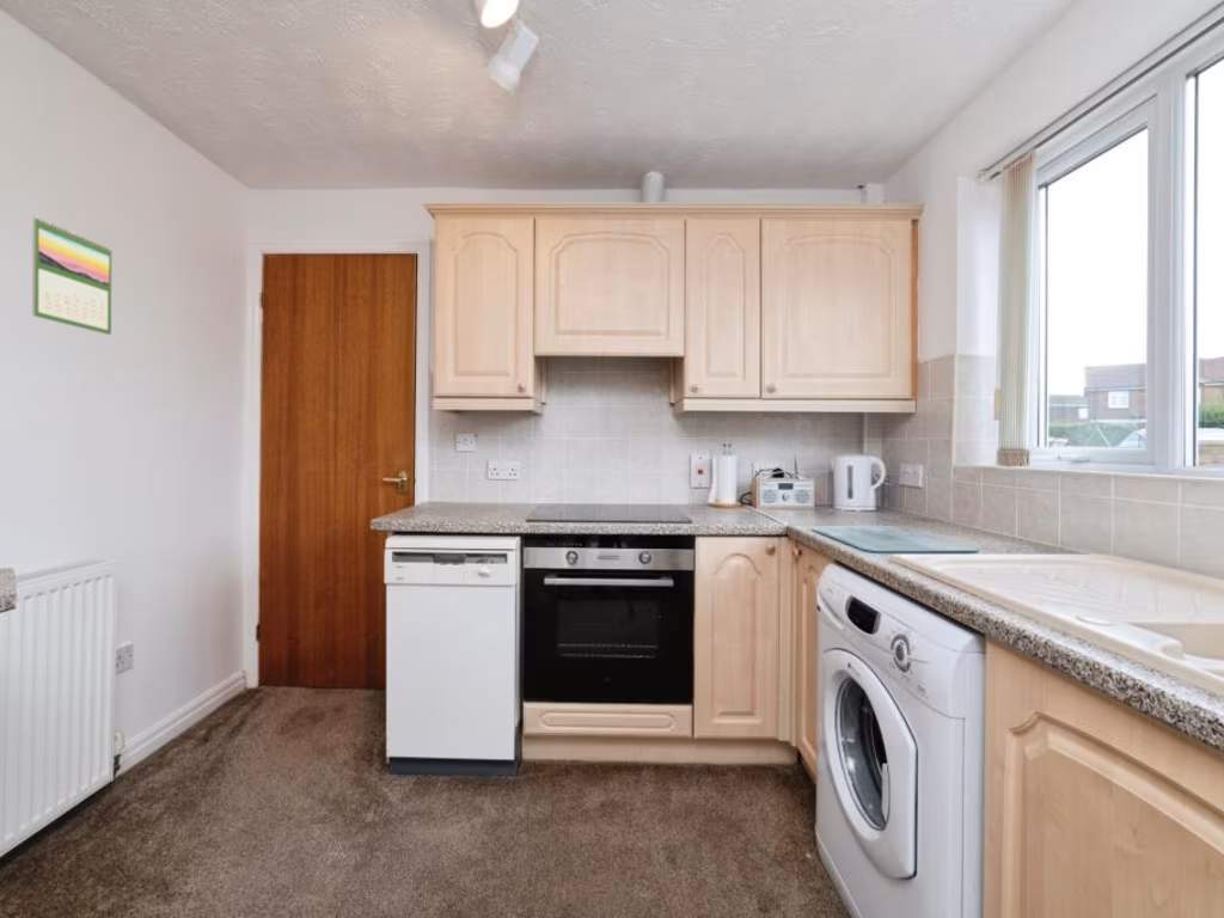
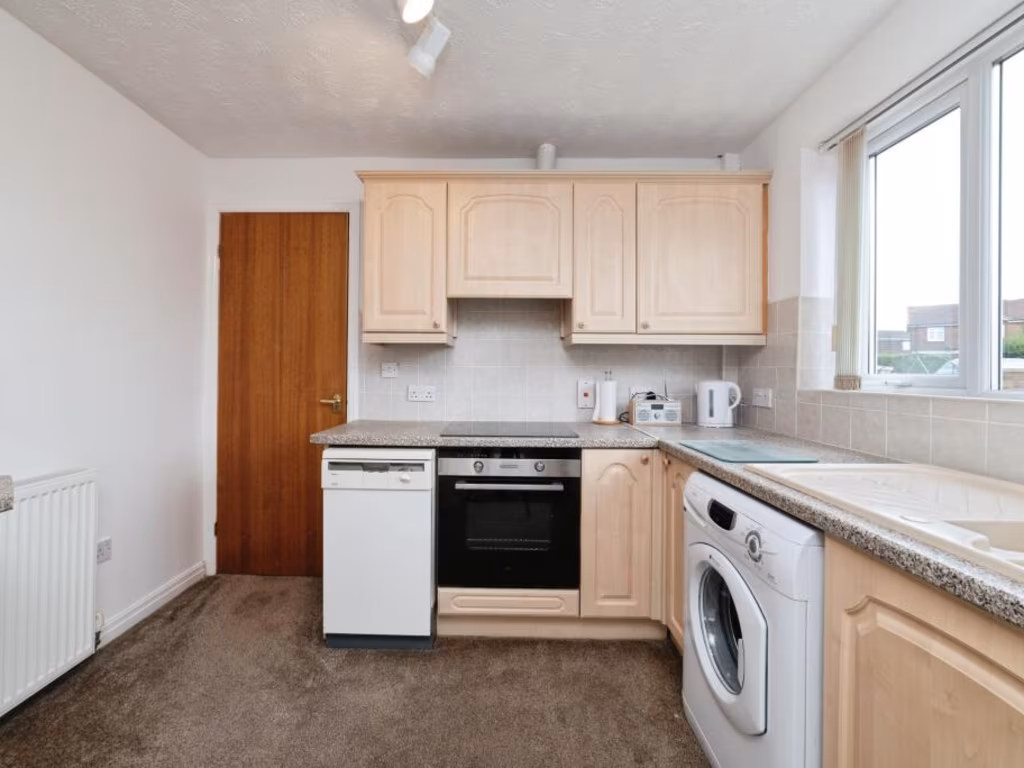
- calendar (74, 279)
